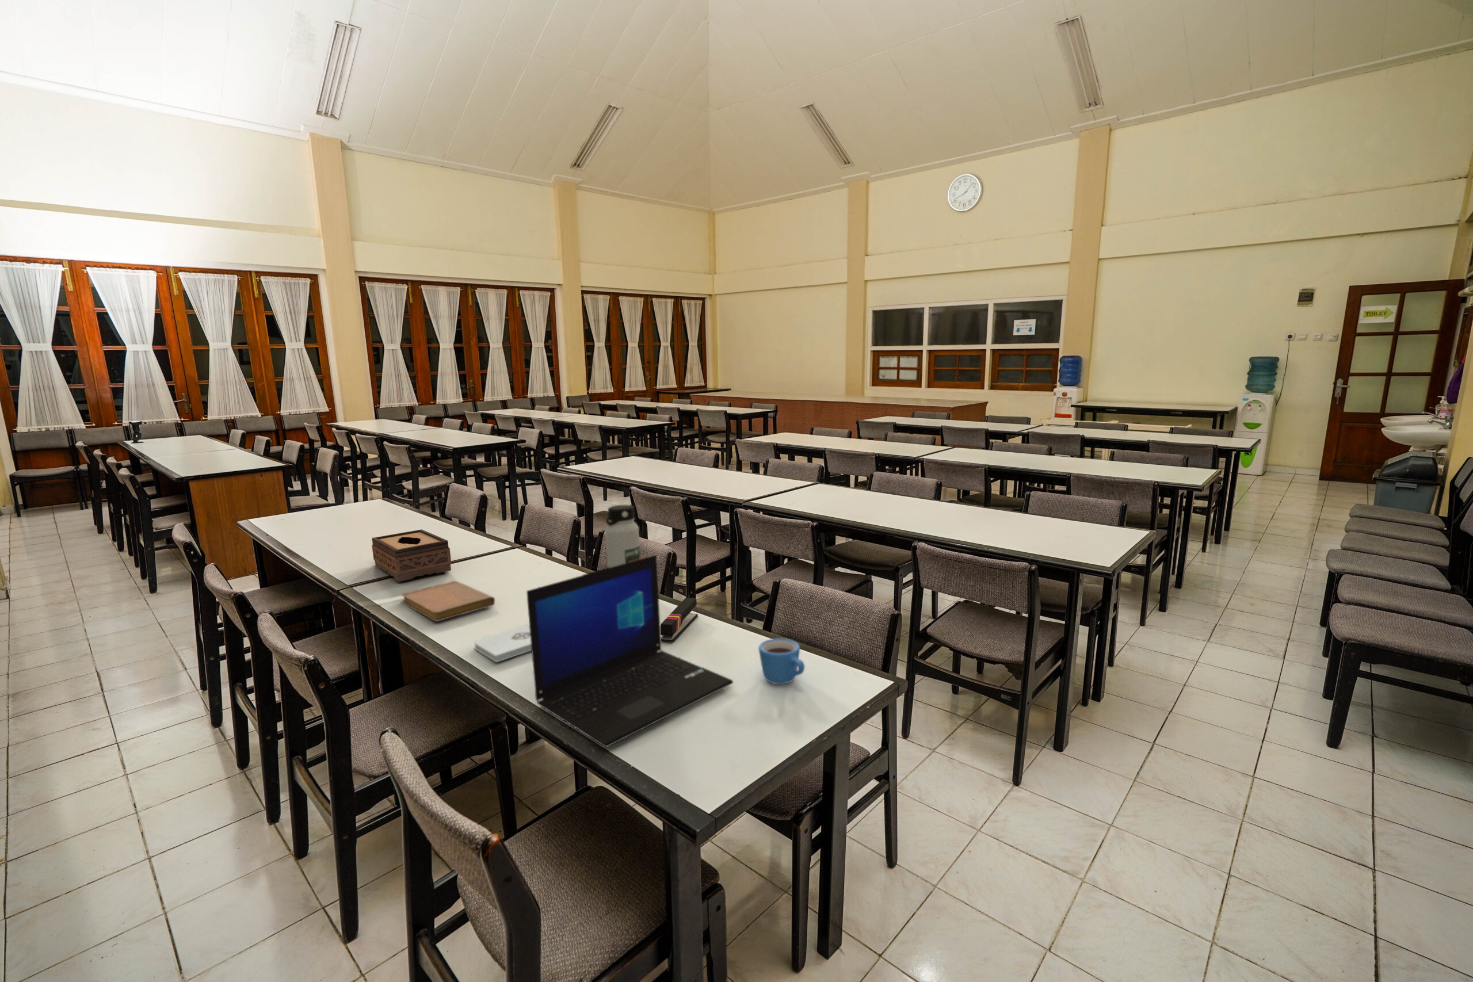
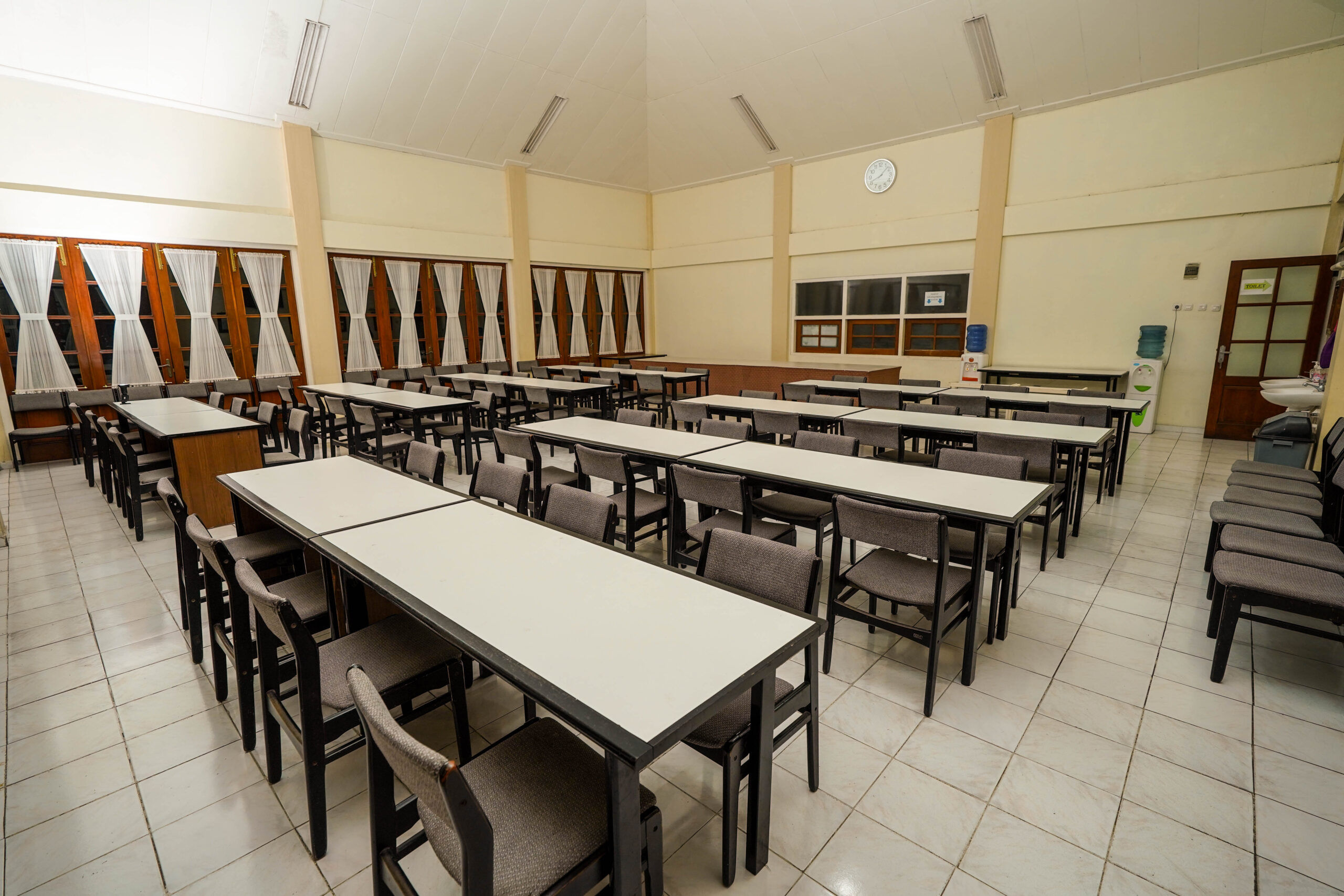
- notebook (447, 598)
- laptop (633, 639)
- mug (784, 664)
- tissue box (411, 553)
- water bottle (624, 549)
- notepad (524, 638)
- stapler (680, 618)
